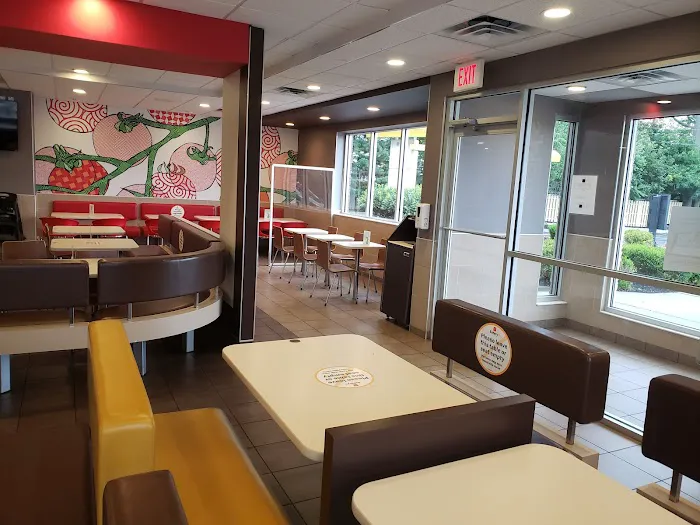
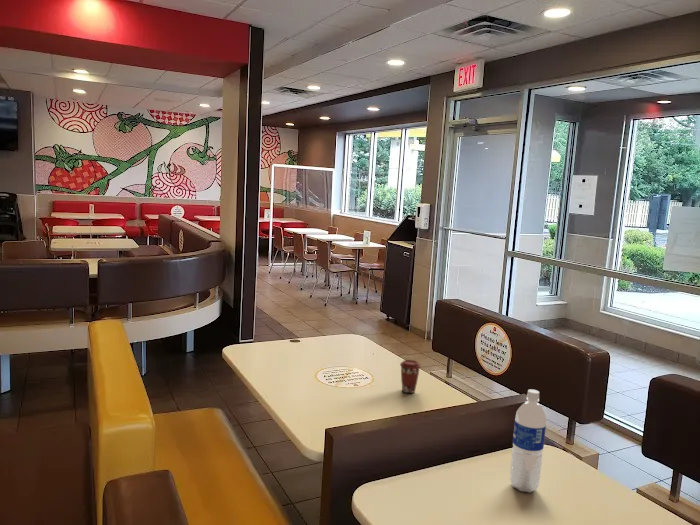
+ water bottle (528, 439)
+ coffee cup (409, 376)
